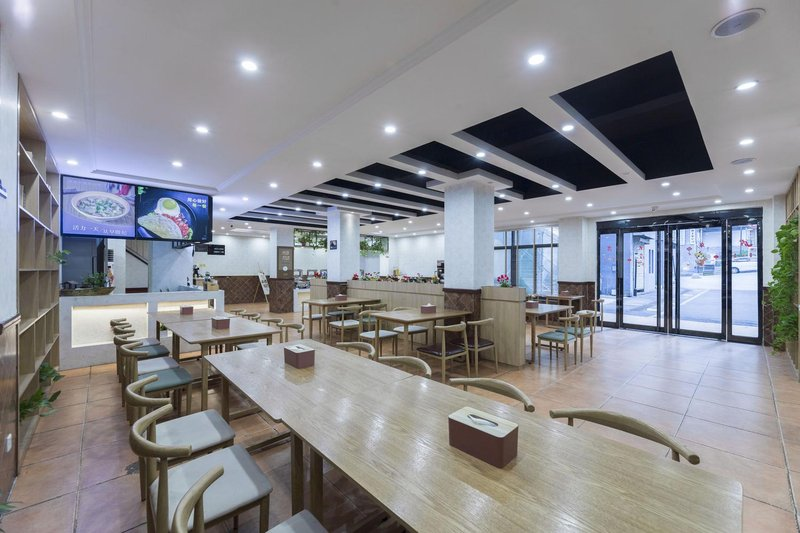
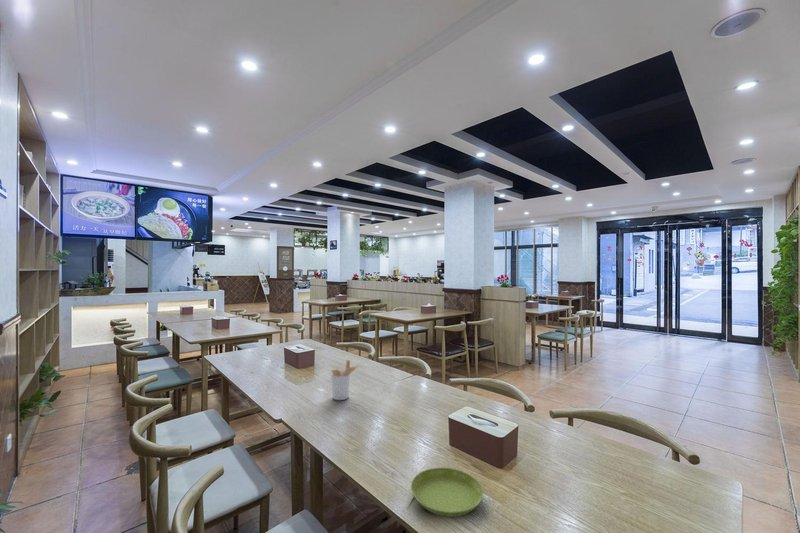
+ utensil holder (344, 380)
+ saucer (446, 492)
